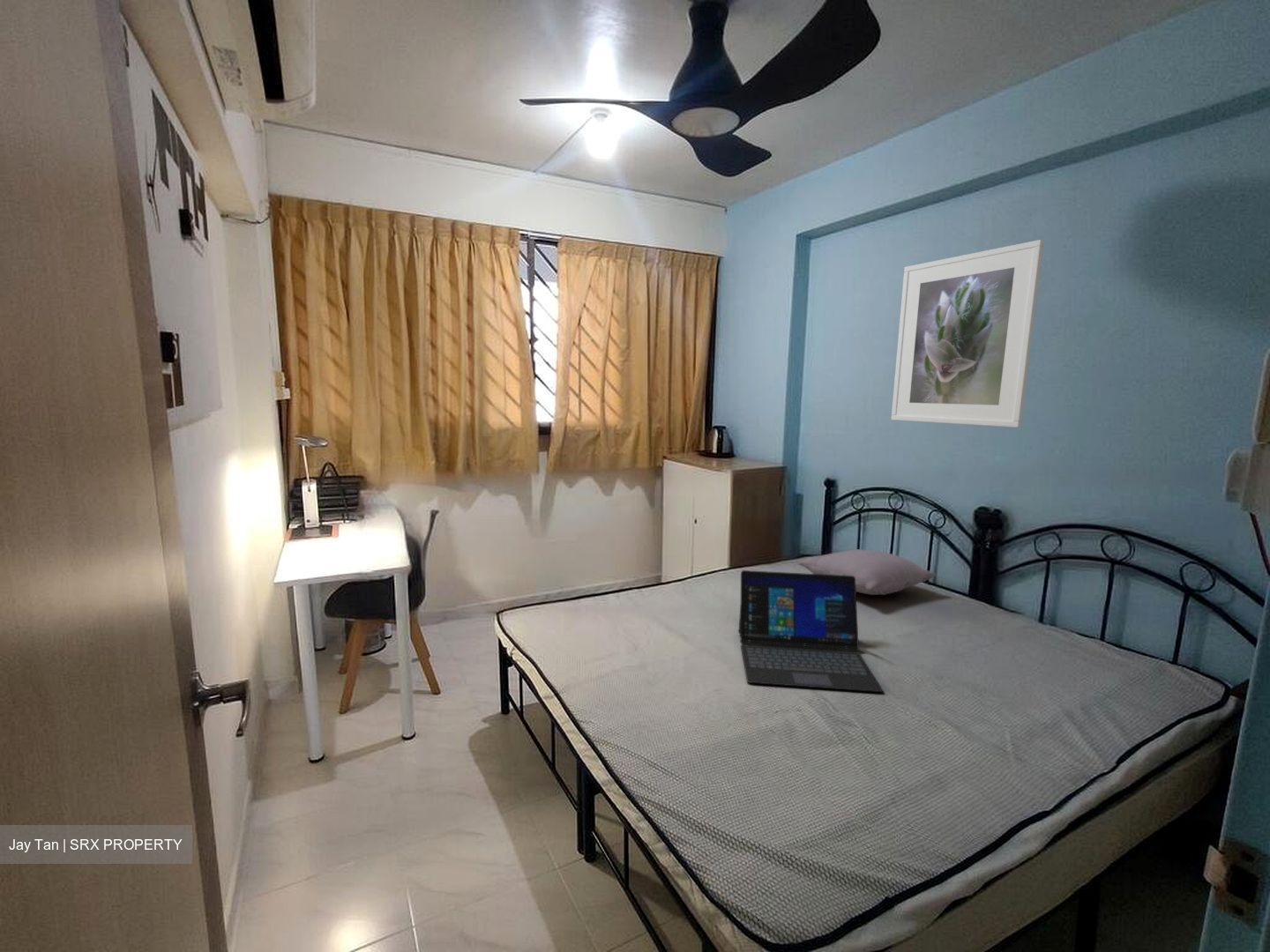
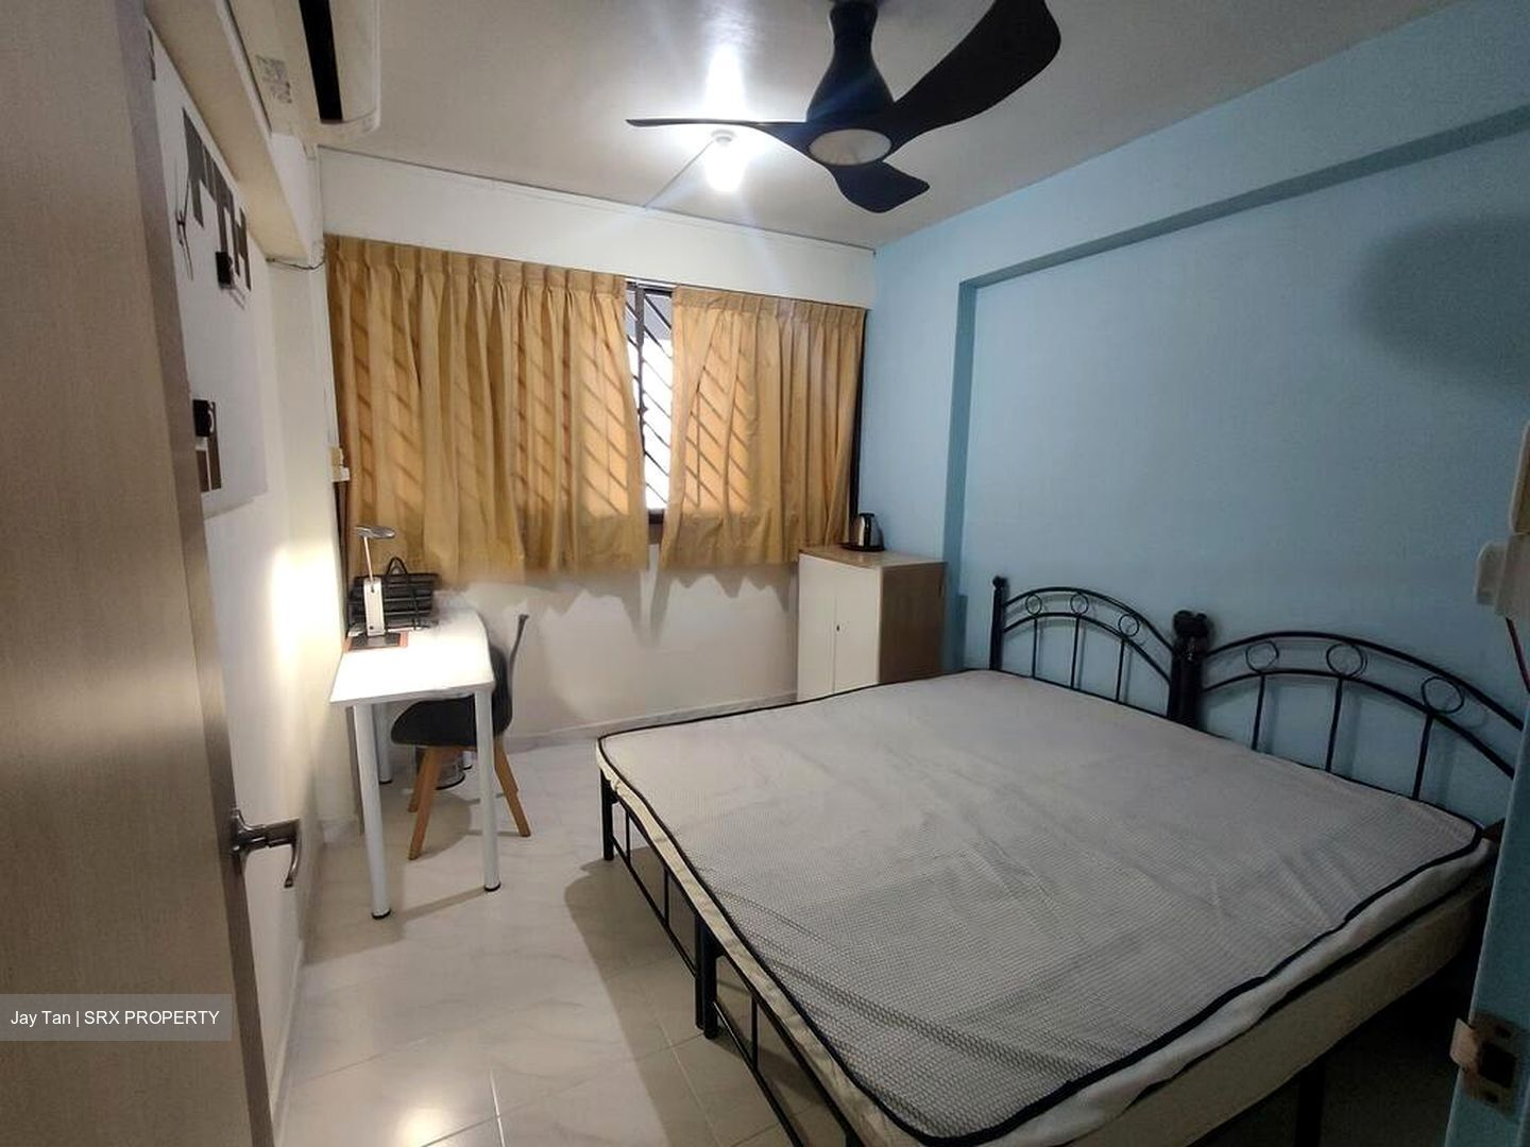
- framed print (958, 340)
- laptop (804, 625)
- pillow (863, 569)
